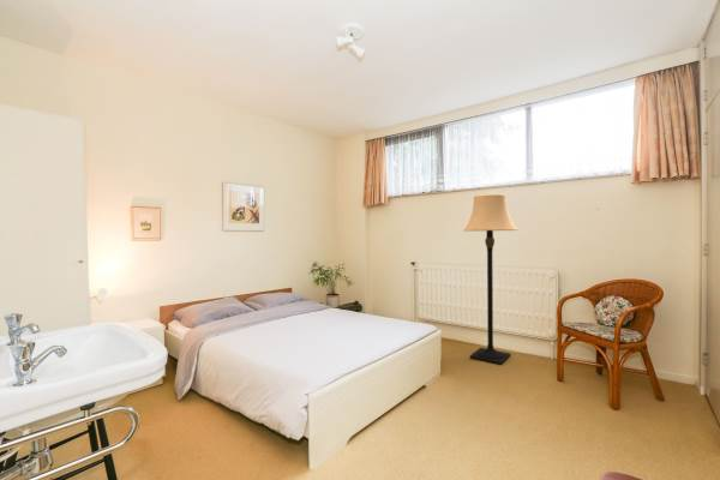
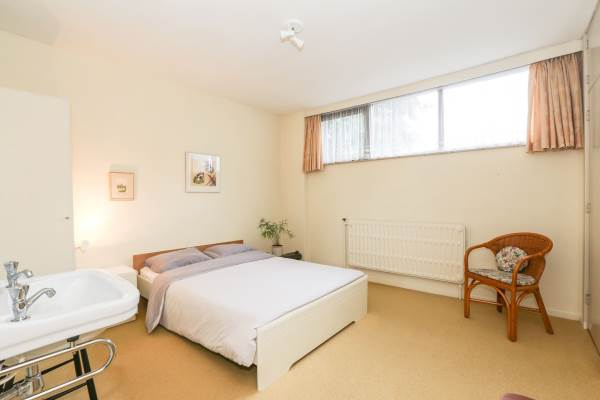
- lamp (490, 276)
